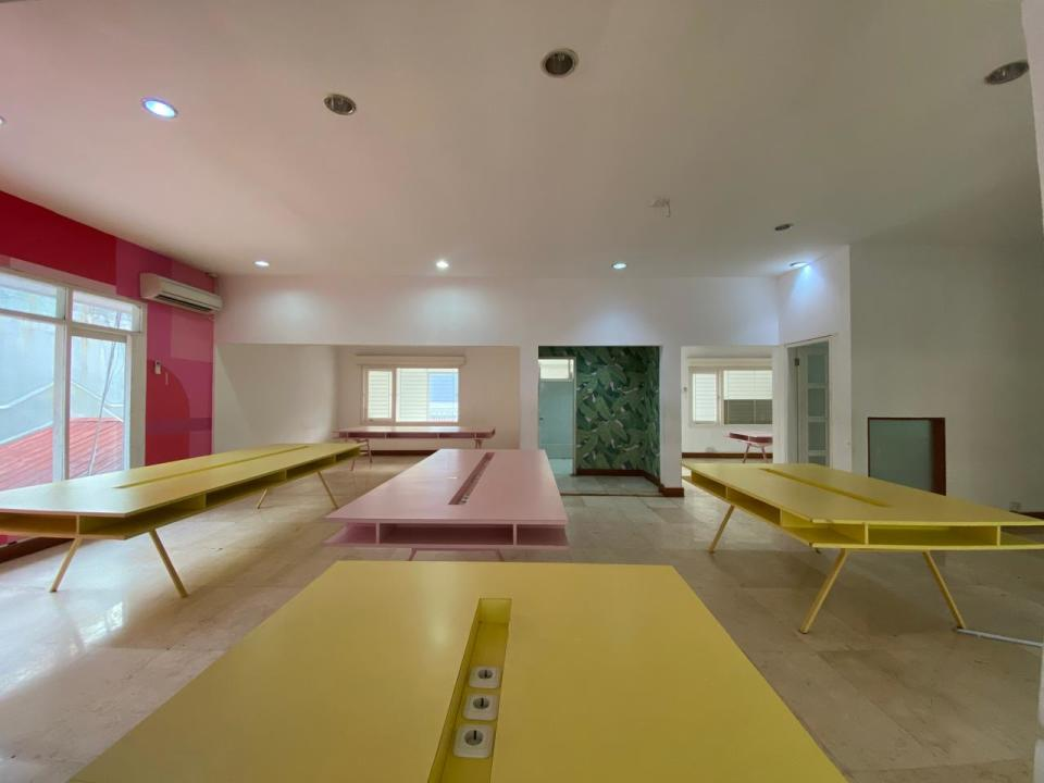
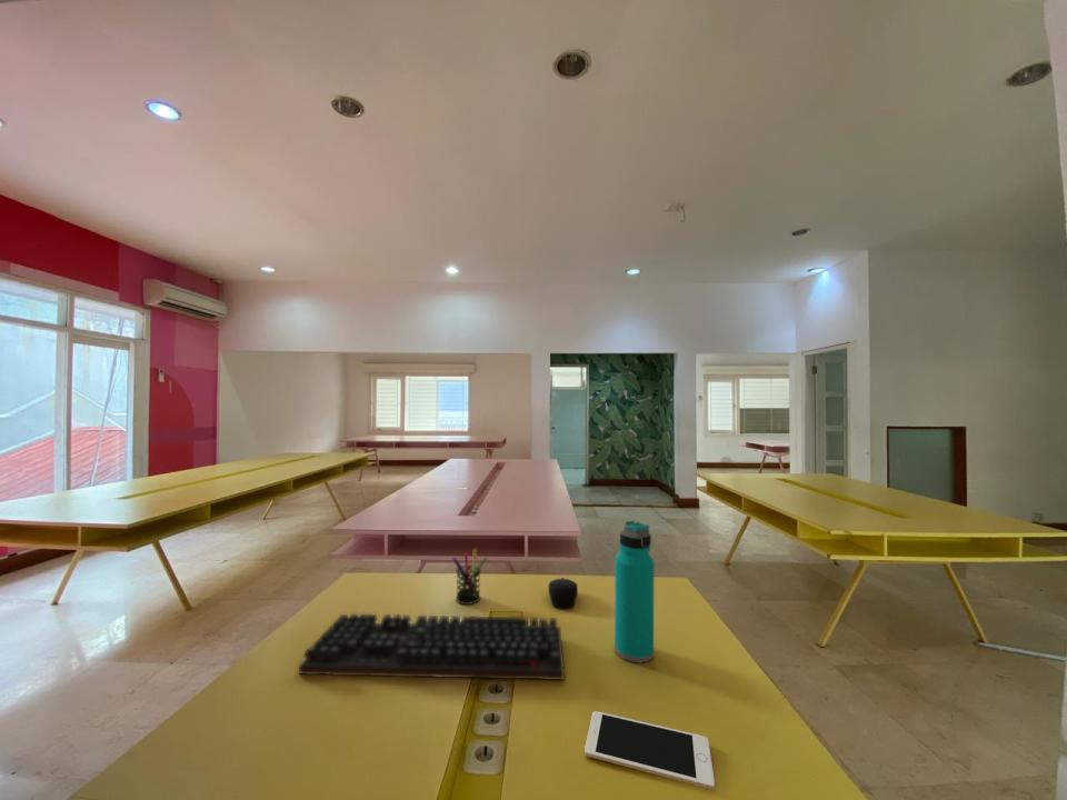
+ pen holder (470, 574)
+ keyboard (440, 642)
+ water bottle (634, 587)
+ cell phone (647, 746)
+ computer mouse (562, 589)
